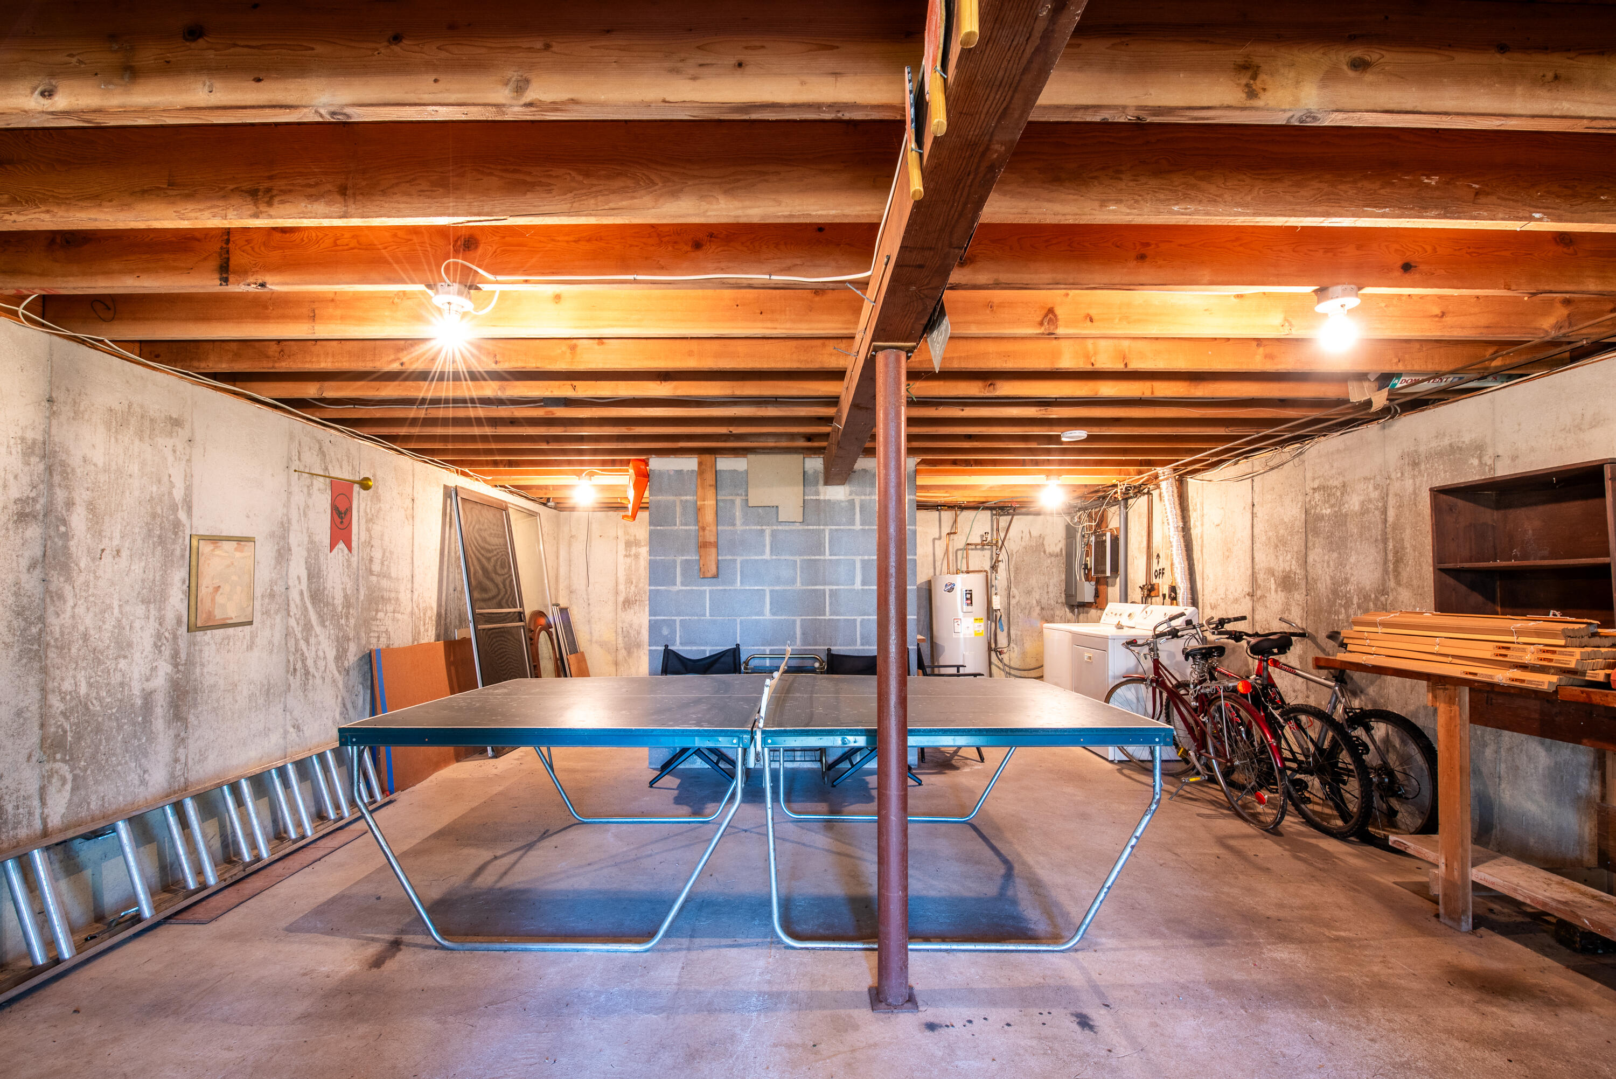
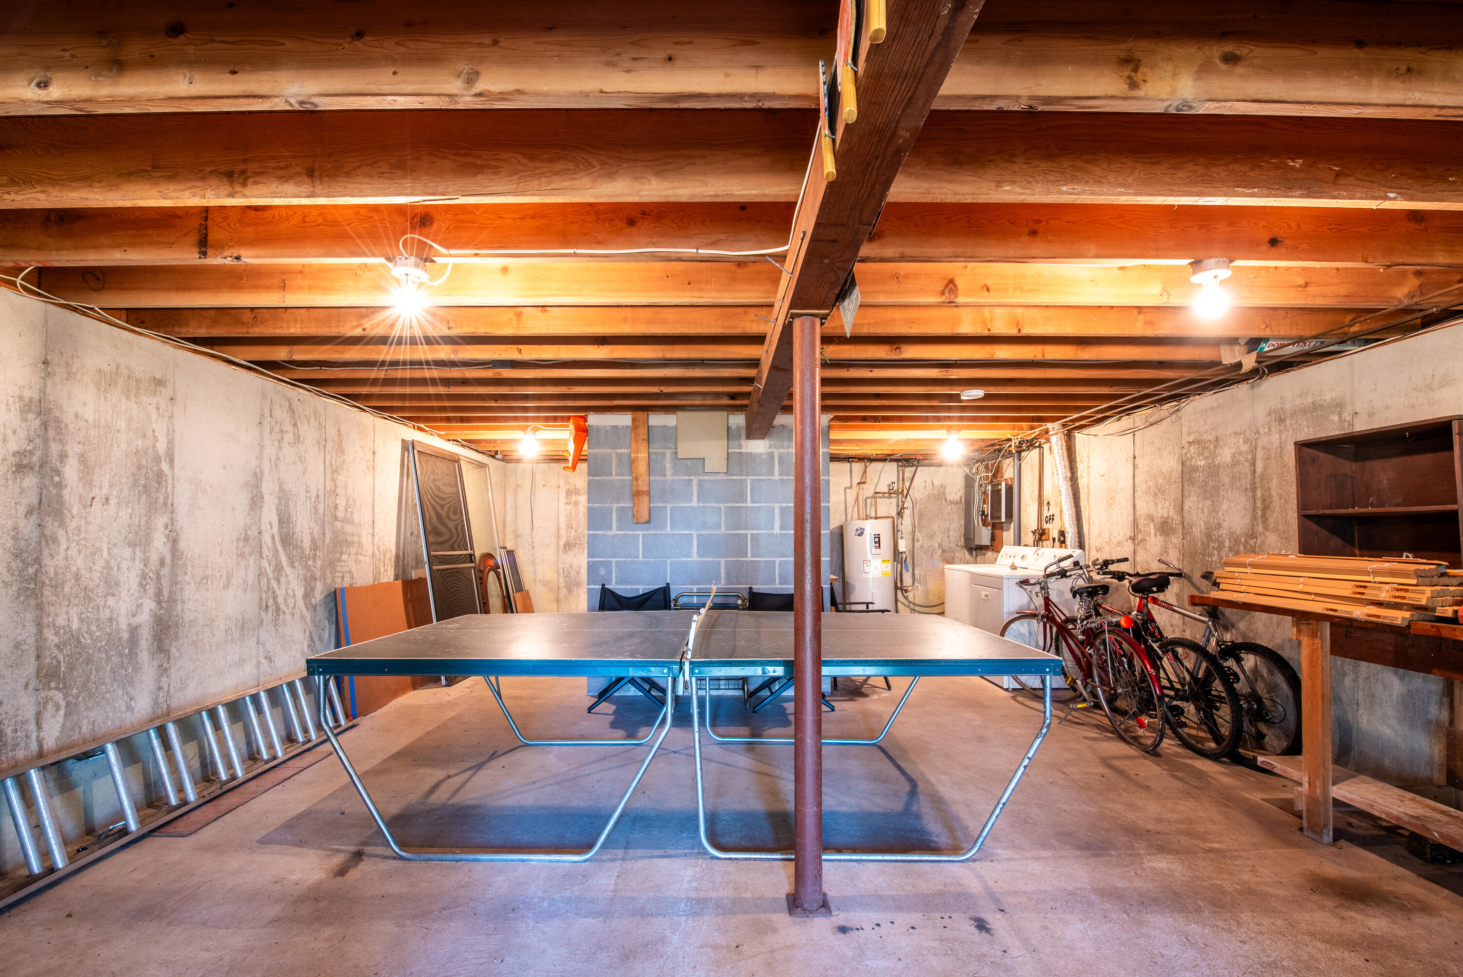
- wall art (225, 582)
- pennant (332, 512)
